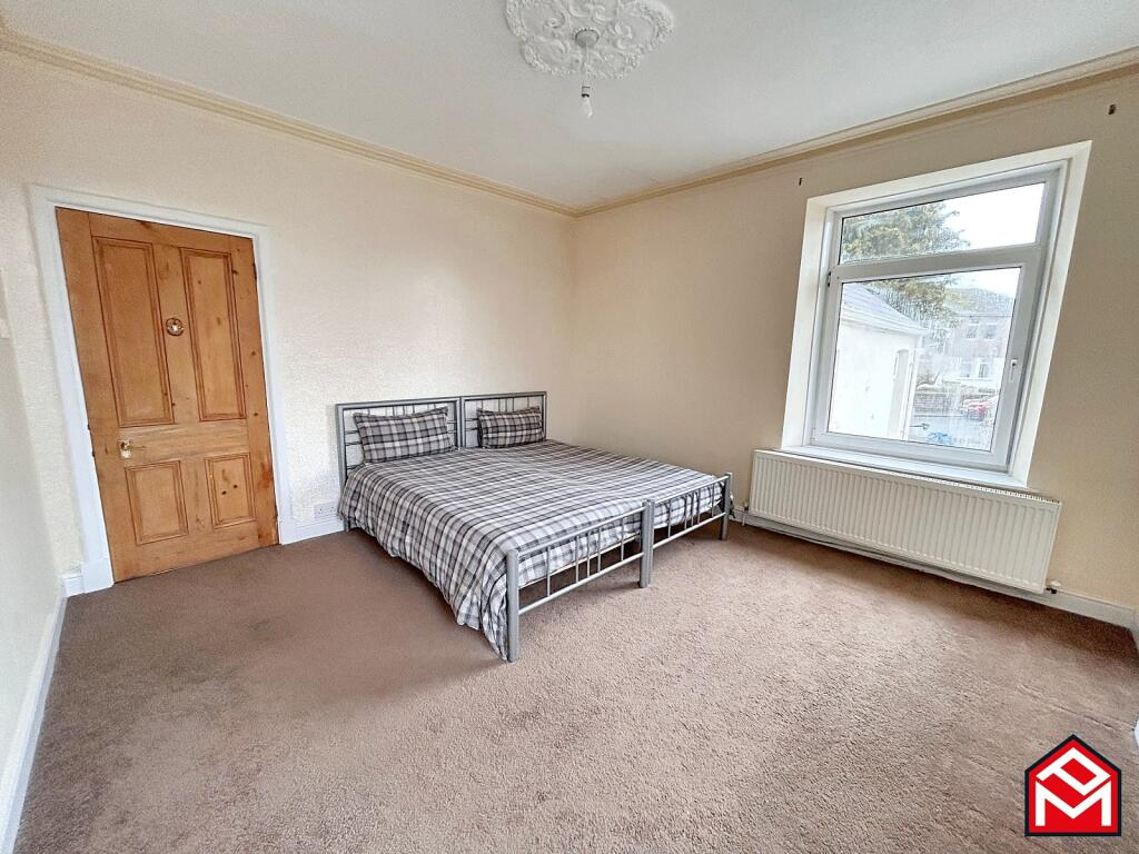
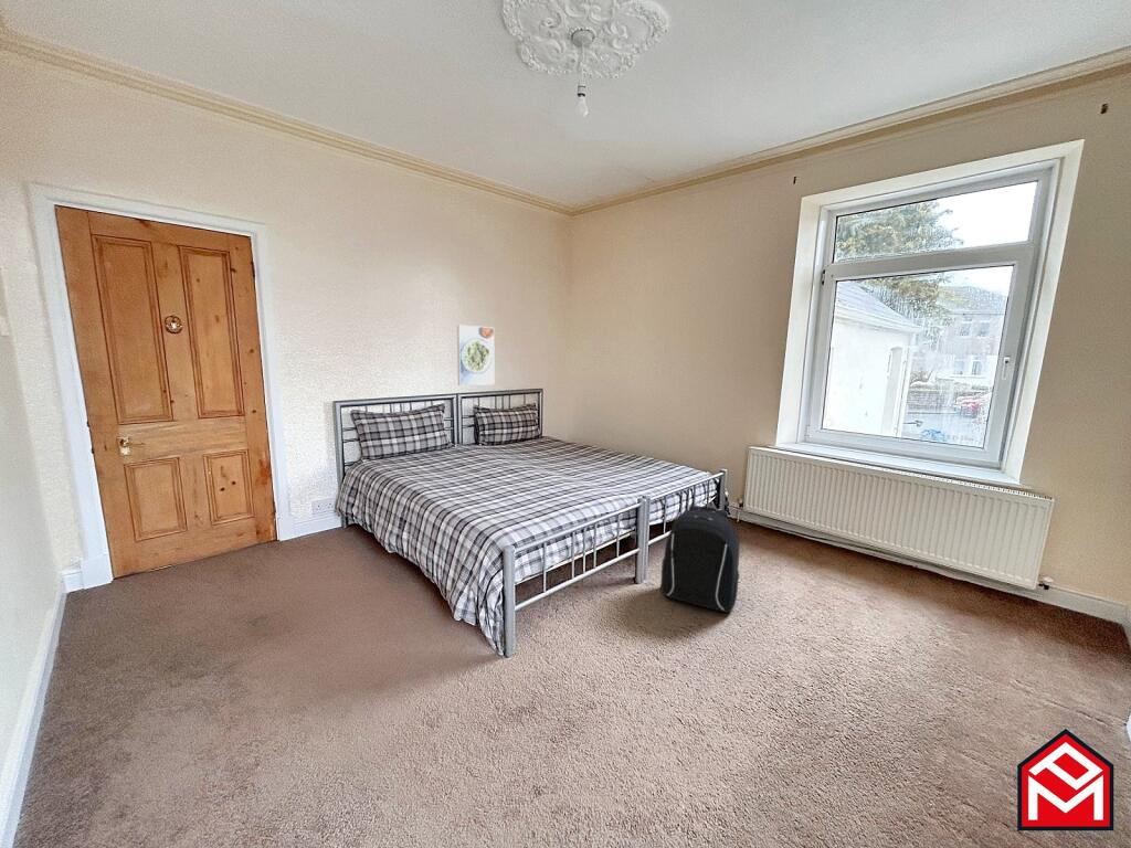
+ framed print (476, 356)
+ backpack (701, 553)
